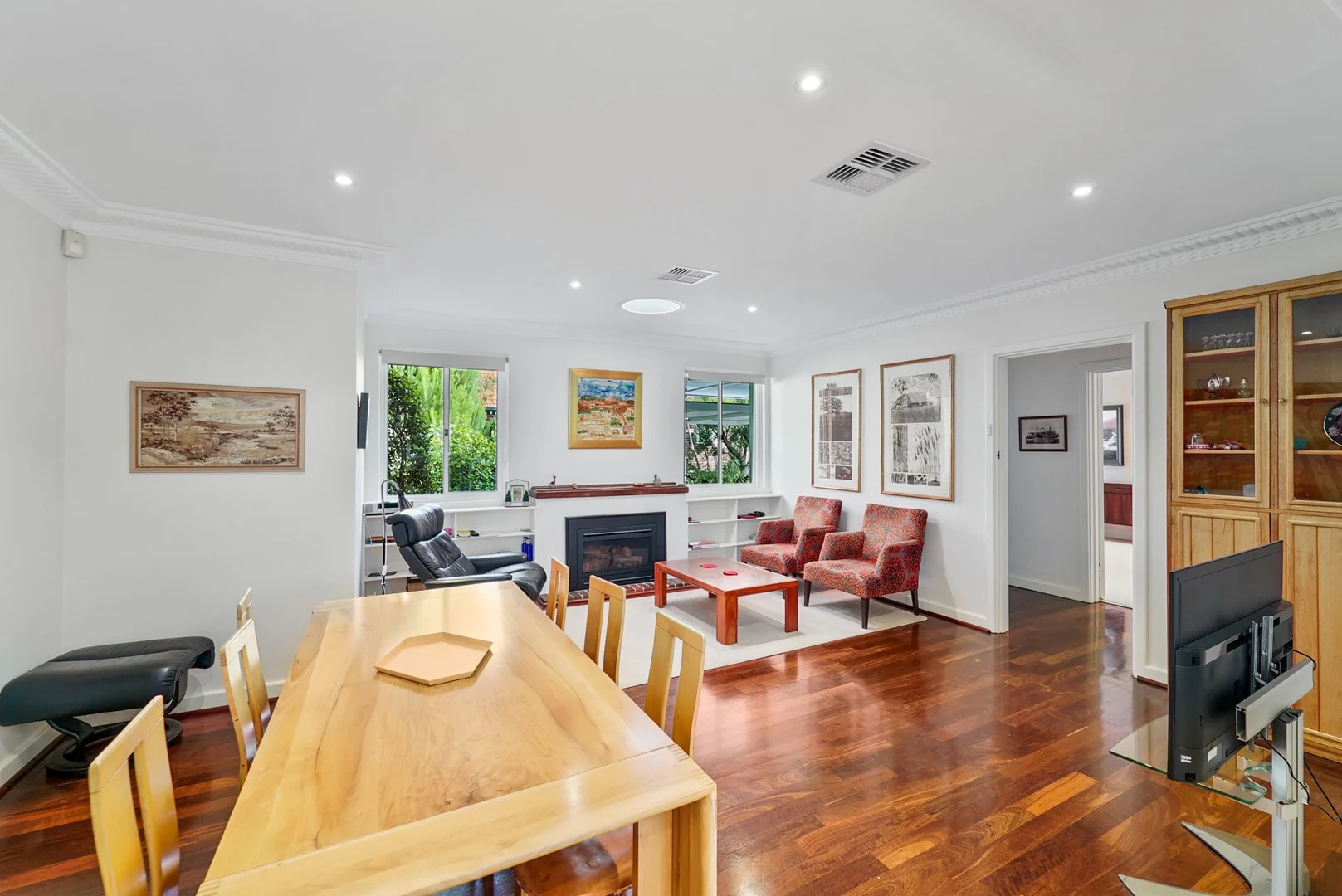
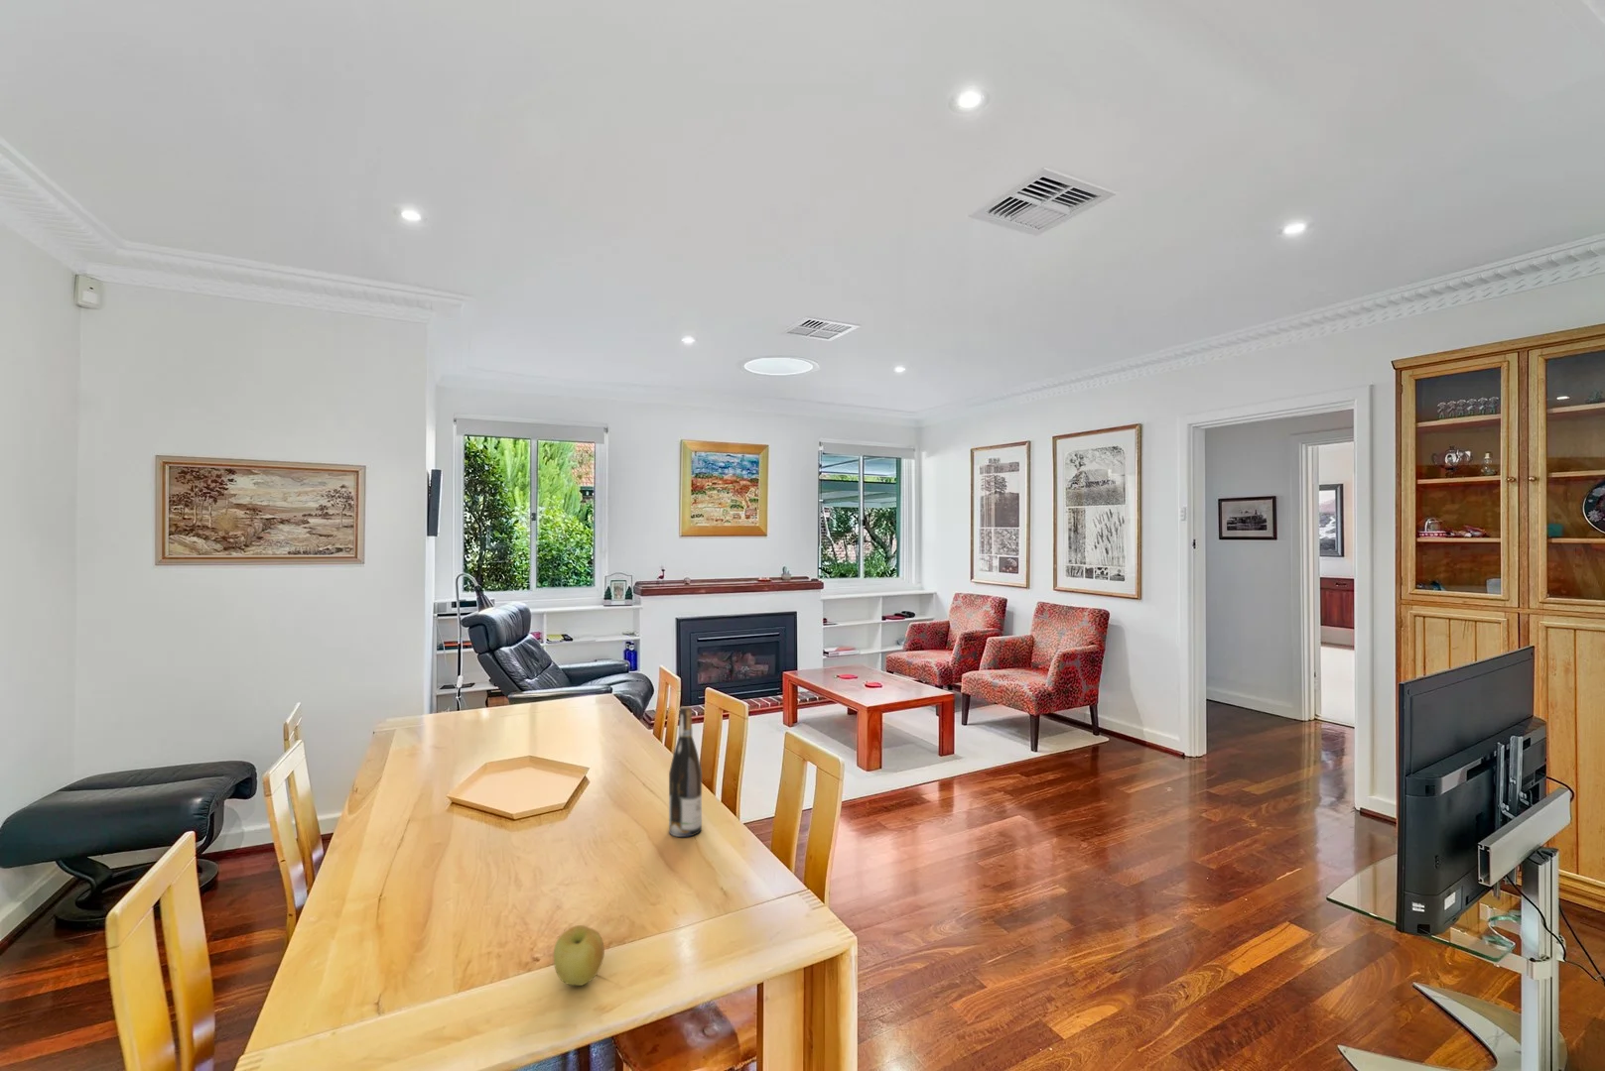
+ wine bottle (685, 769)
+ apple (579, 956)
